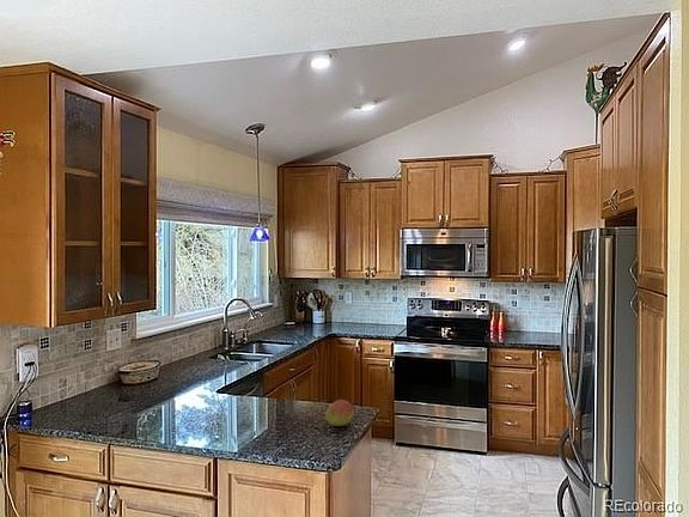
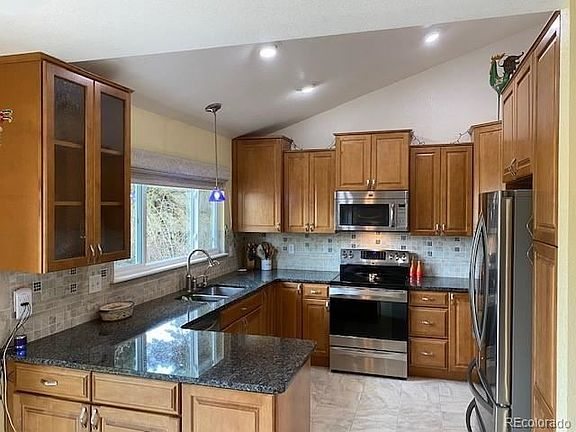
- fruit (340, 413)
